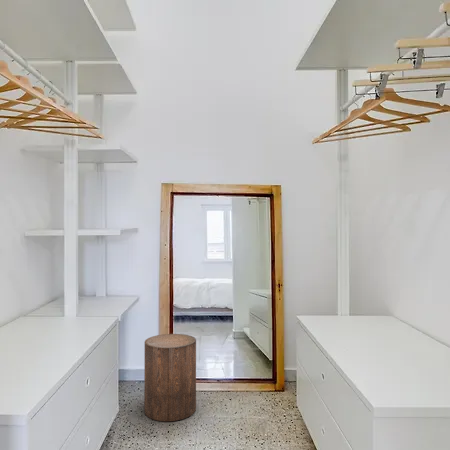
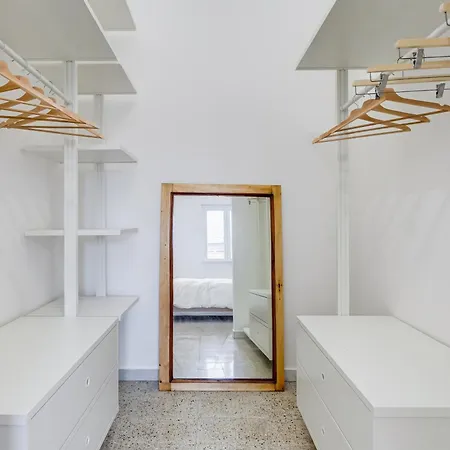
- stool (170, 374)
